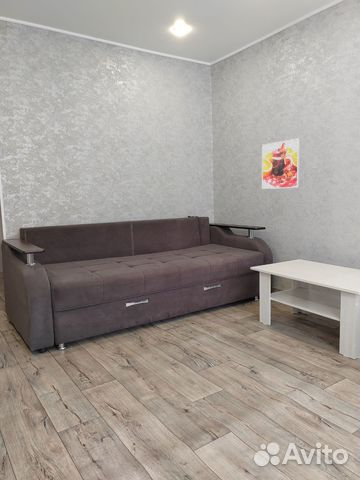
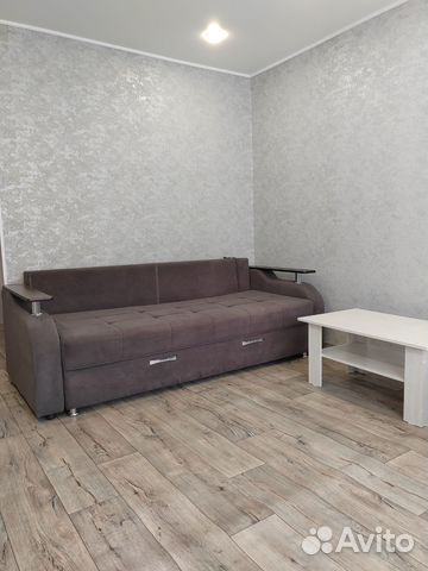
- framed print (280, 165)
